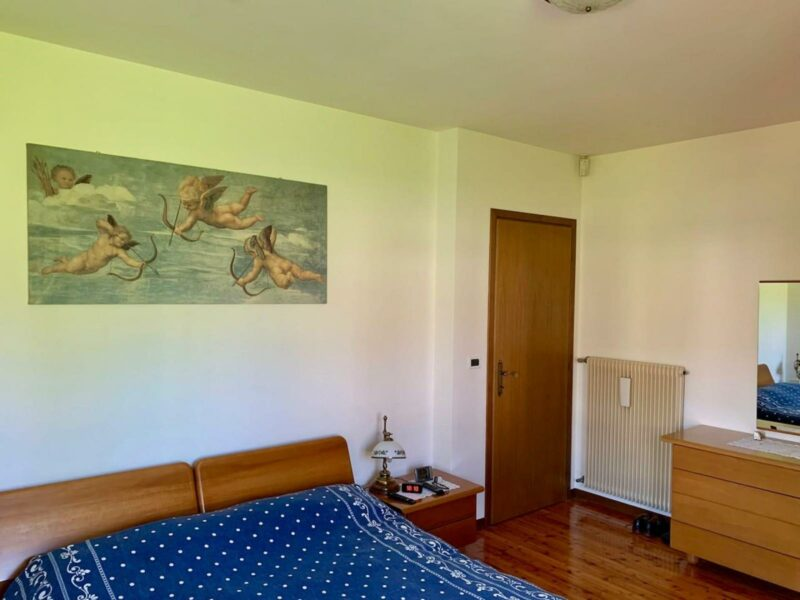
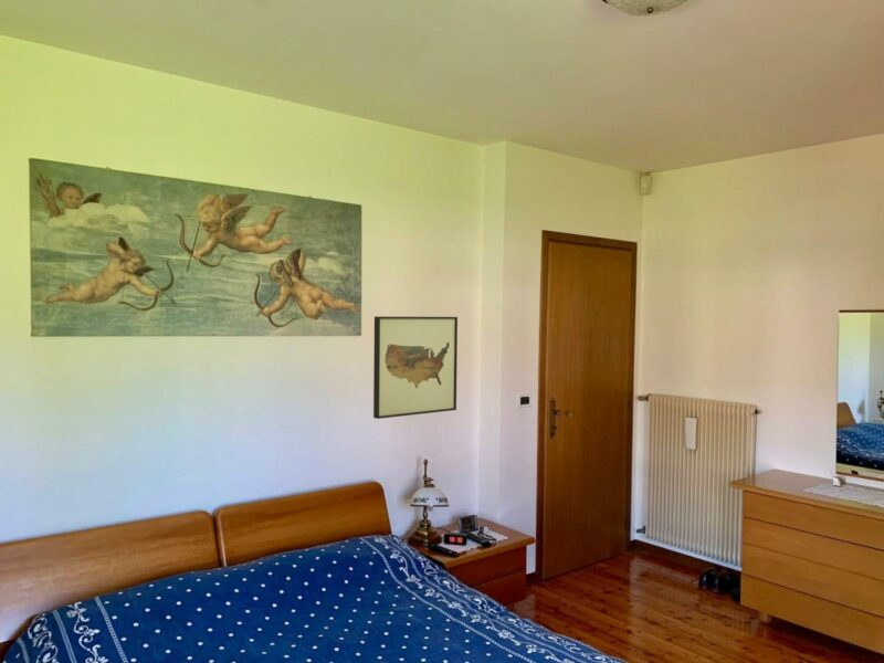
+ wall art (417, 365)
